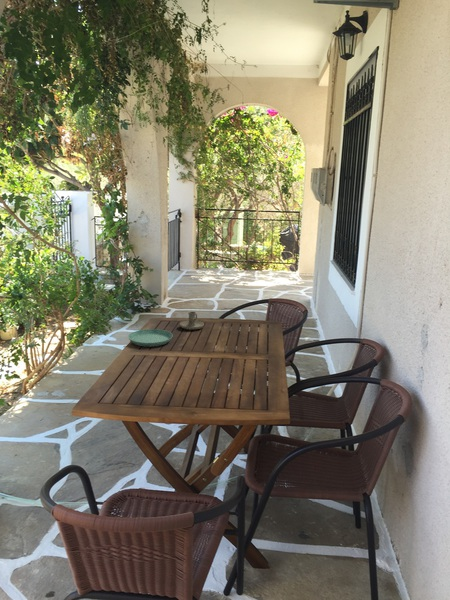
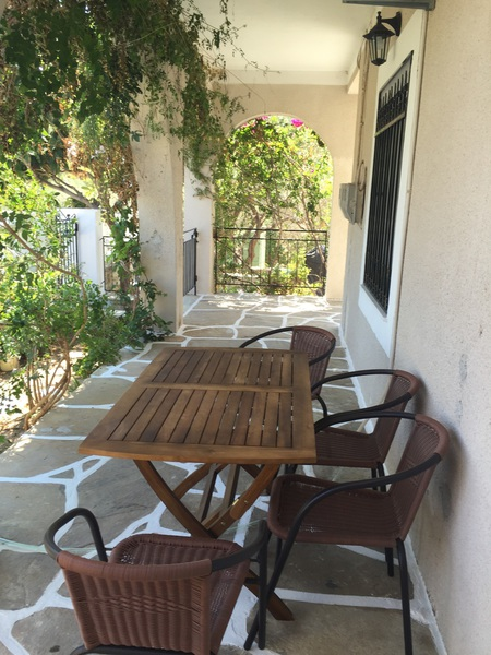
- saucer (150, 338)
- candle holder (192, 319)
